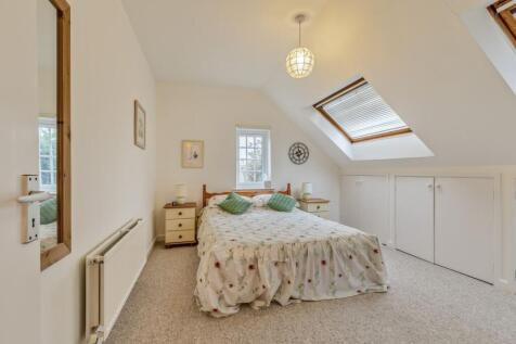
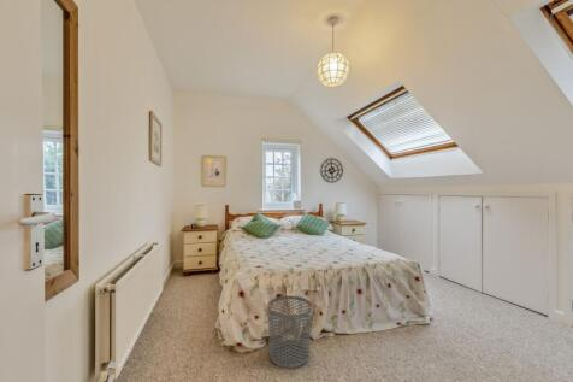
+ waste bin (289, 329)
